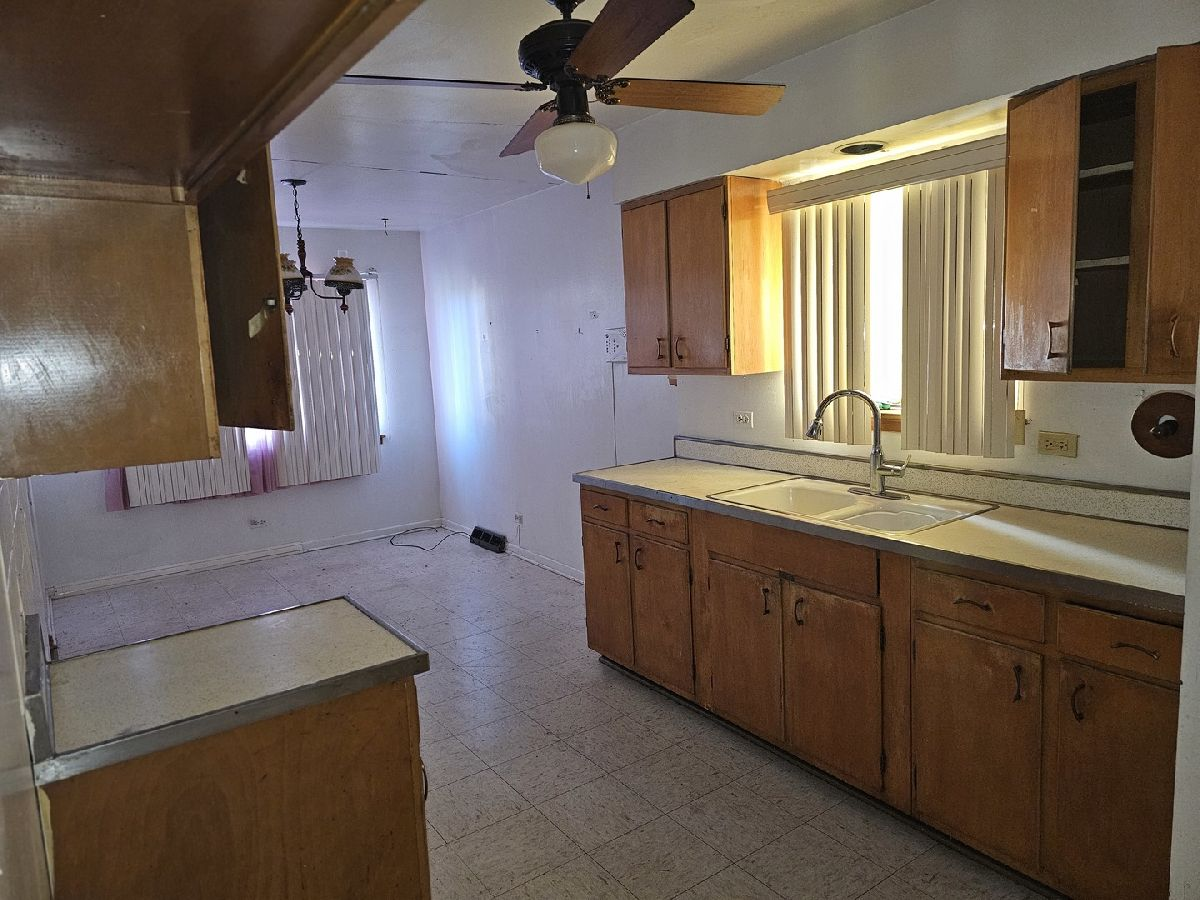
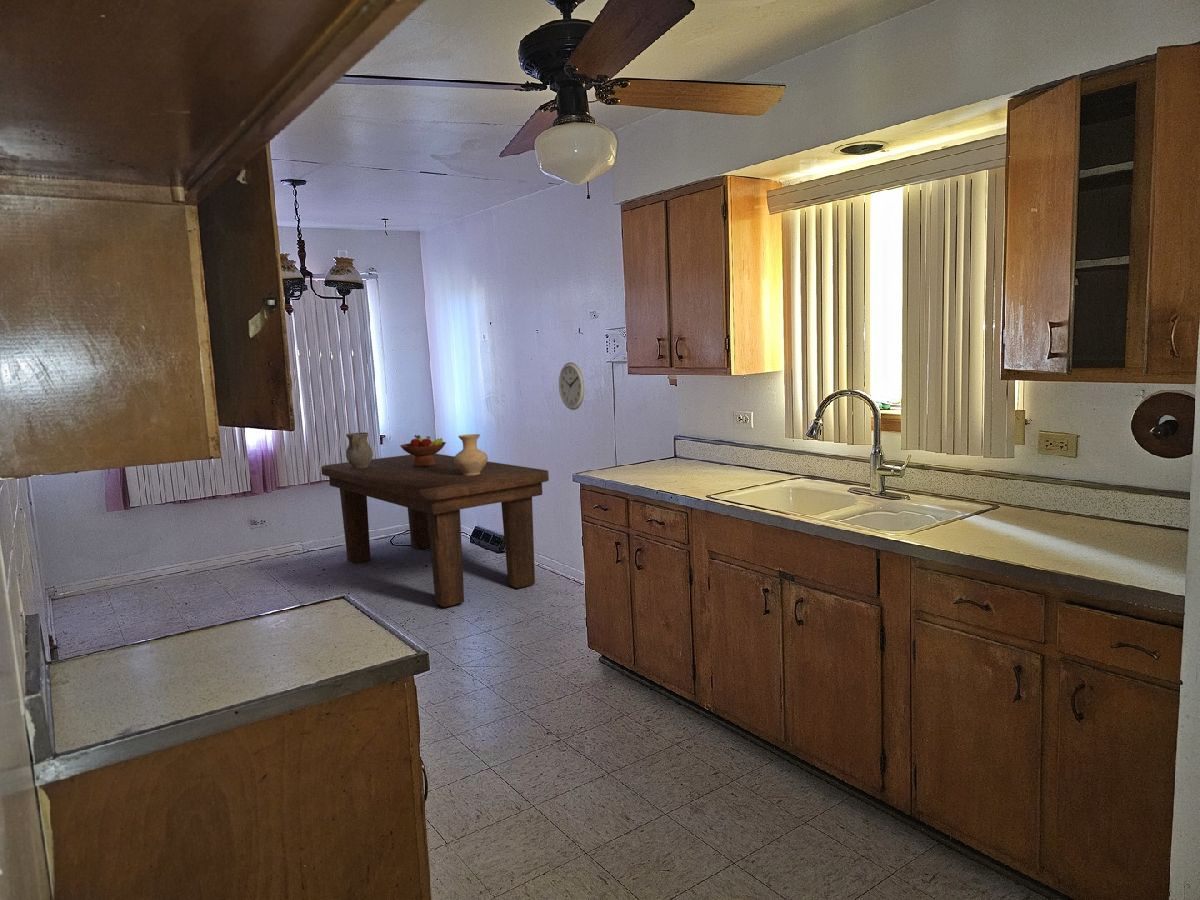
+ ceramic pitcher (358, 450)
+ vase (470, 454)
+ wall clock (570, 386)
+ dining table (430, 520)
+ fruit bowl (423, 450)
